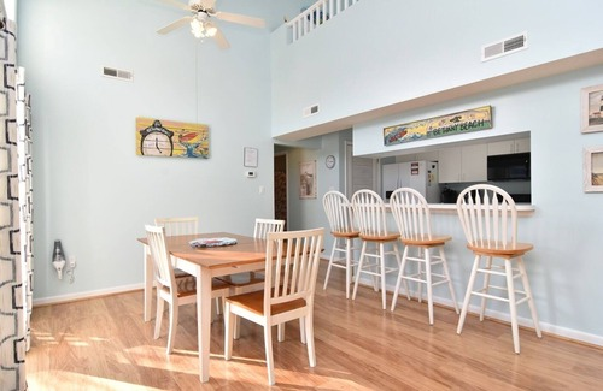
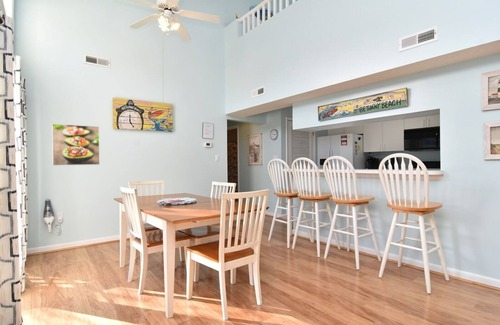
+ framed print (76, 145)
